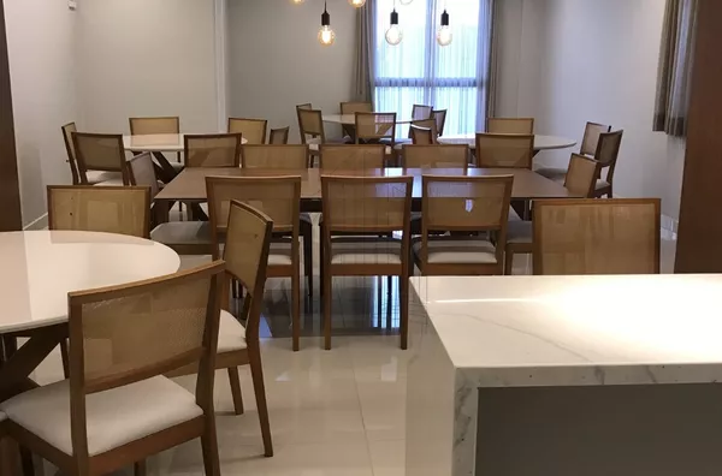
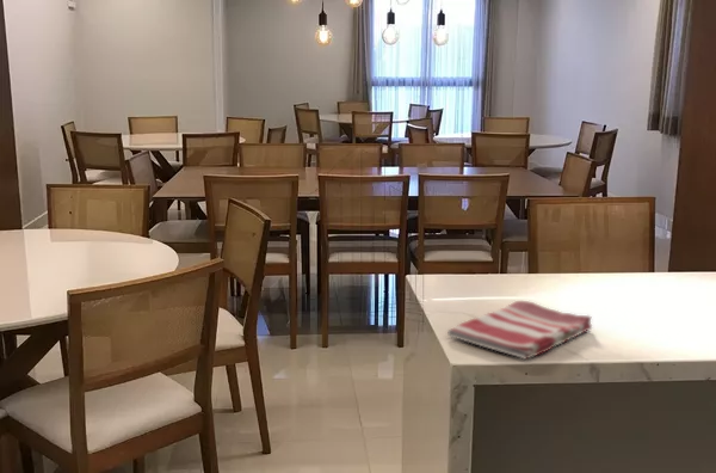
+ dish towel (520, 326)
